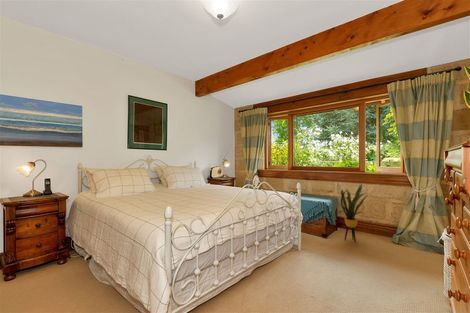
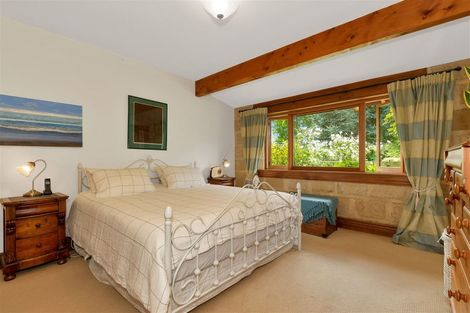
- house plant (354, 212)
